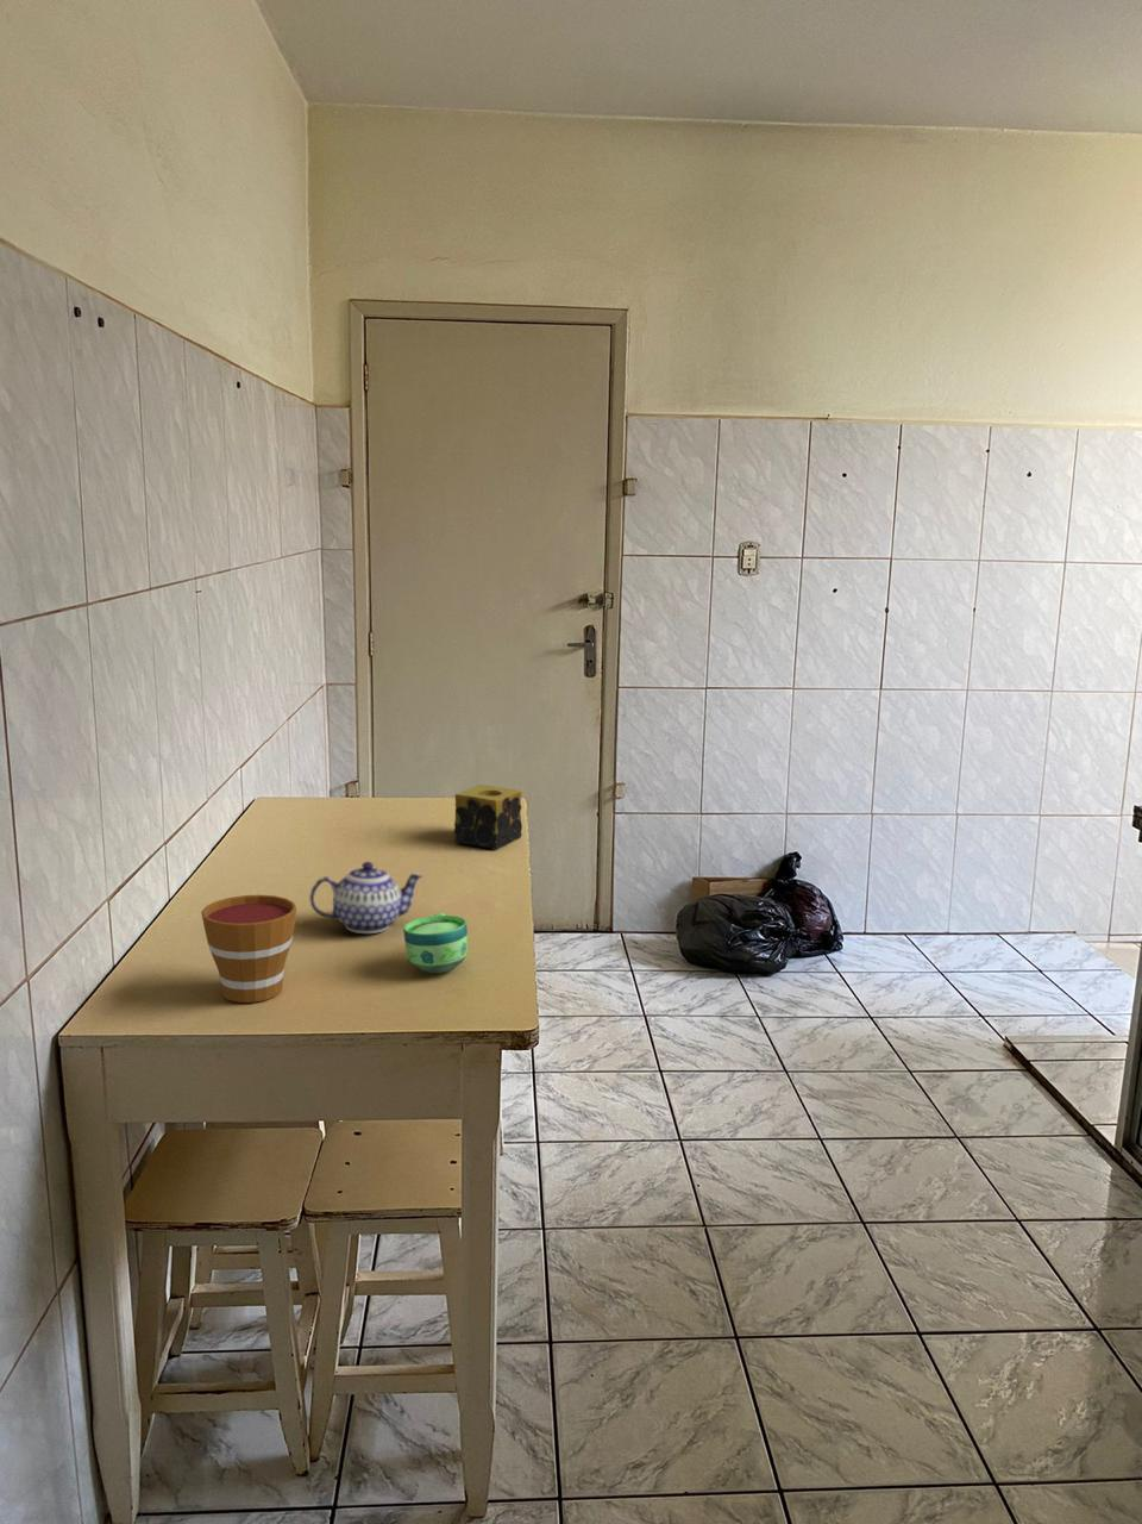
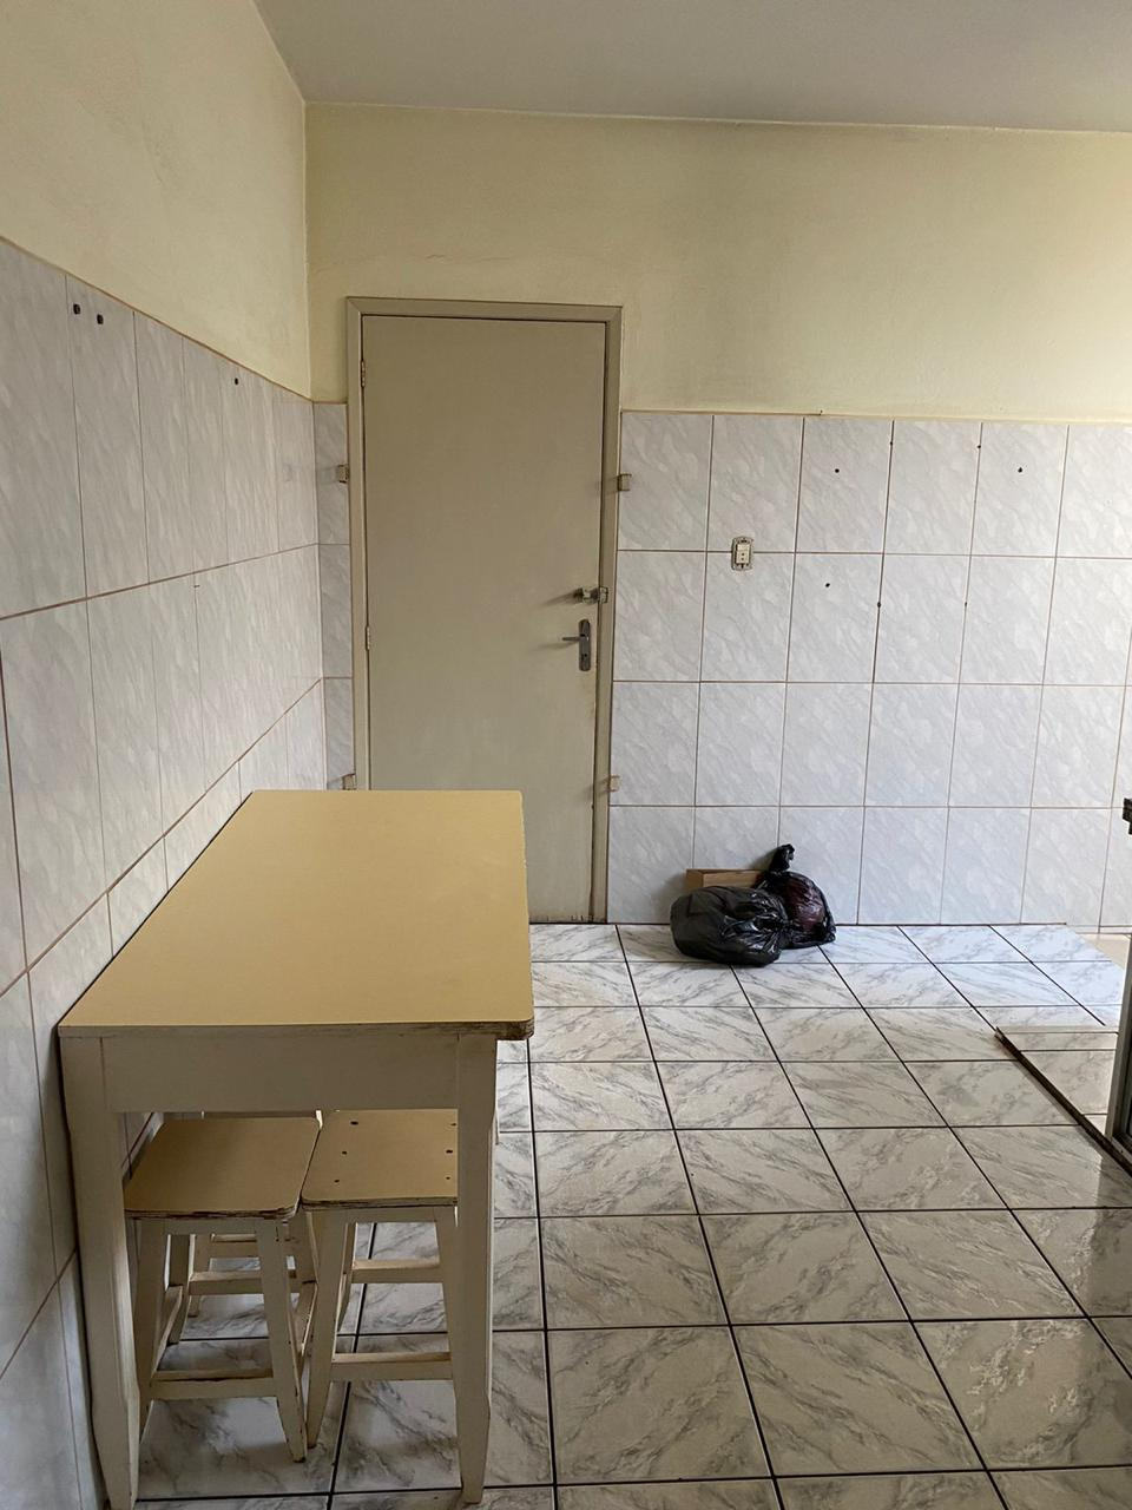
- teapot (367, 894)
- cup (434, 941)
- cup (244, 948)
- candle (488, 816)
